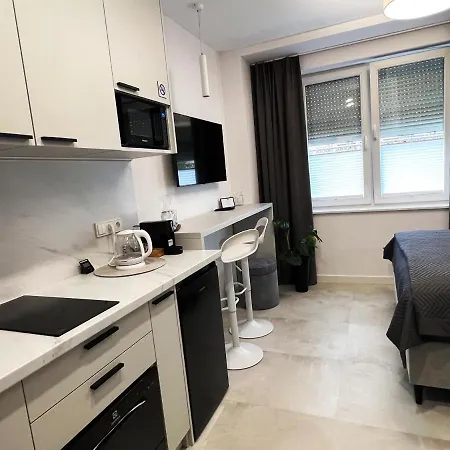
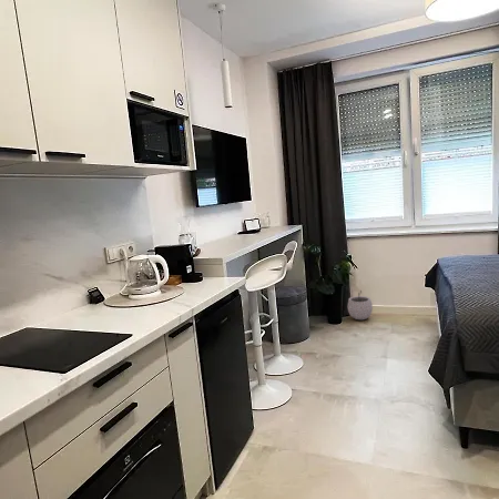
+ plant pot (359, 304)
